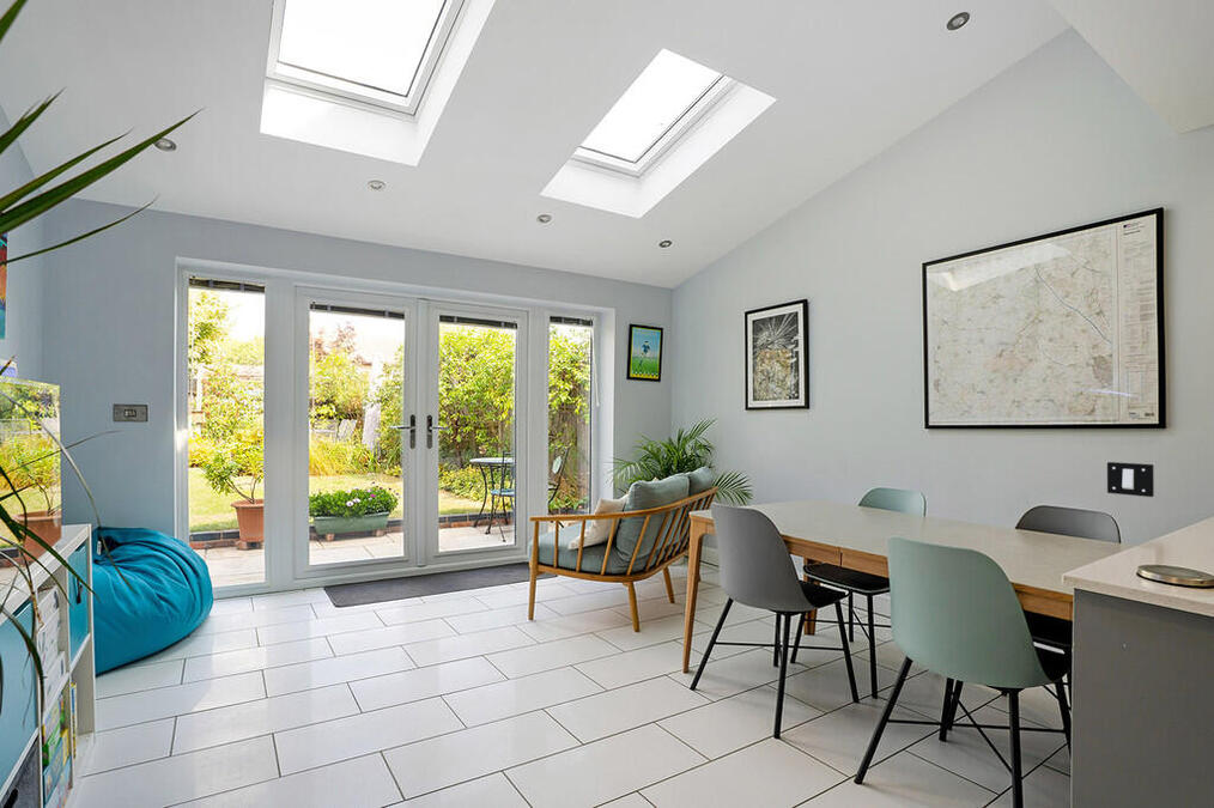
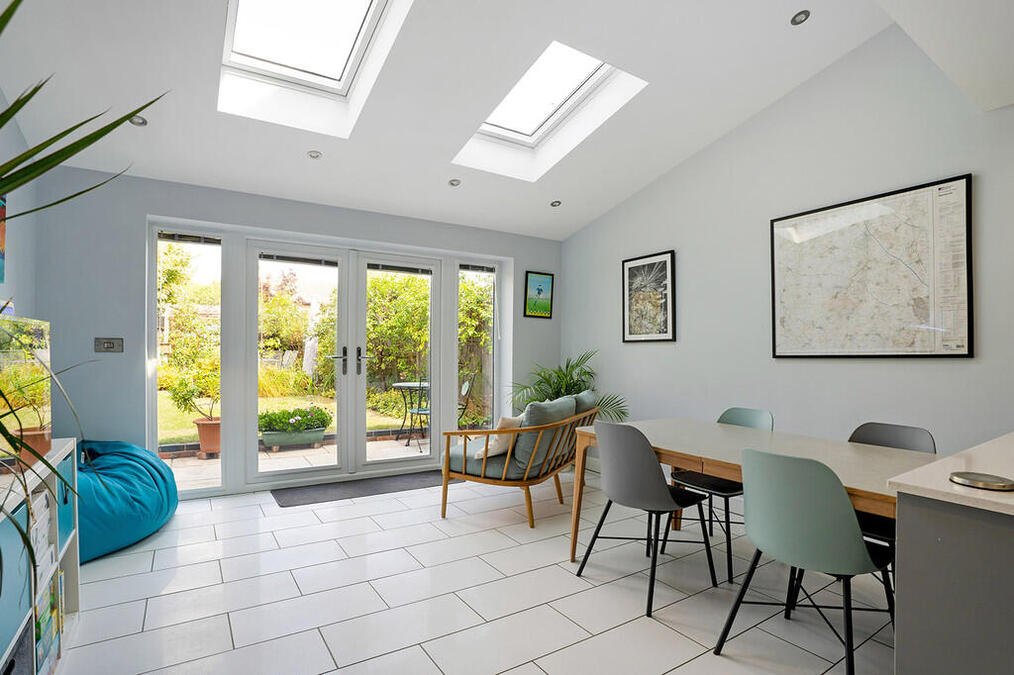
- light switch (1129, 479)
